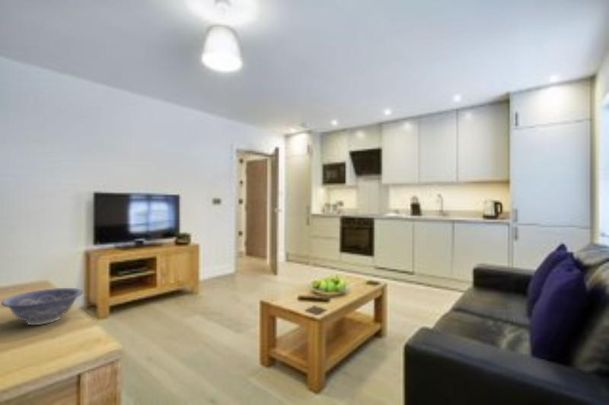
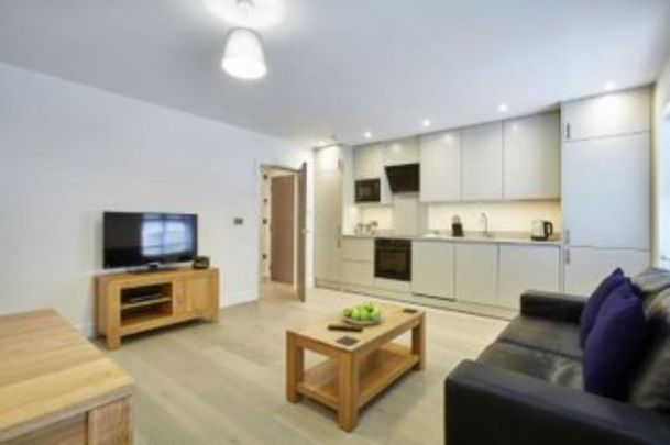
- decorative bowl (44, 308)
